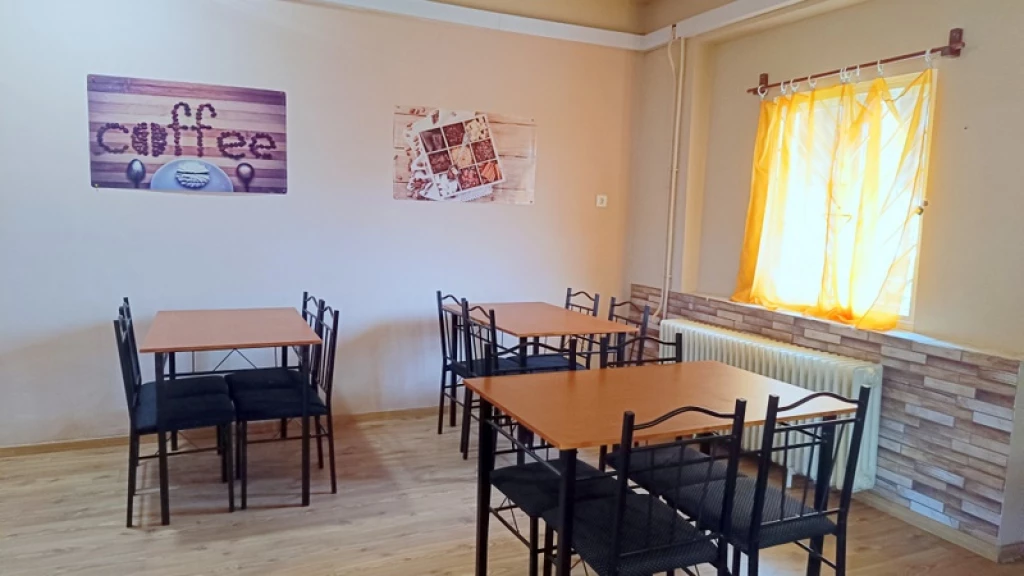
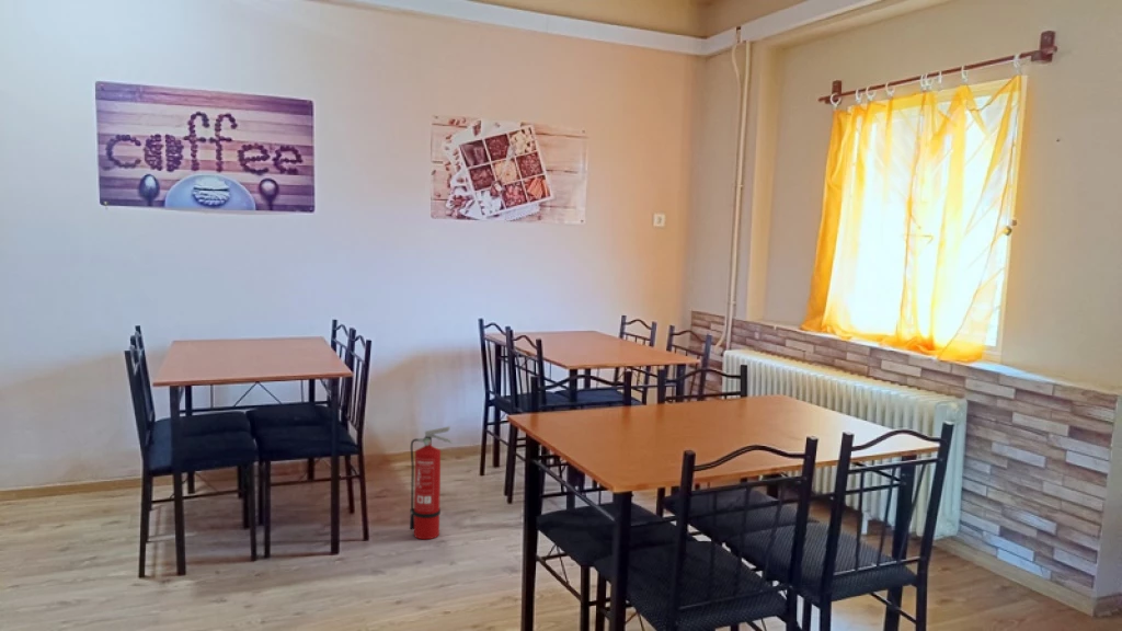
+ fire extinguisher (431, 480)
